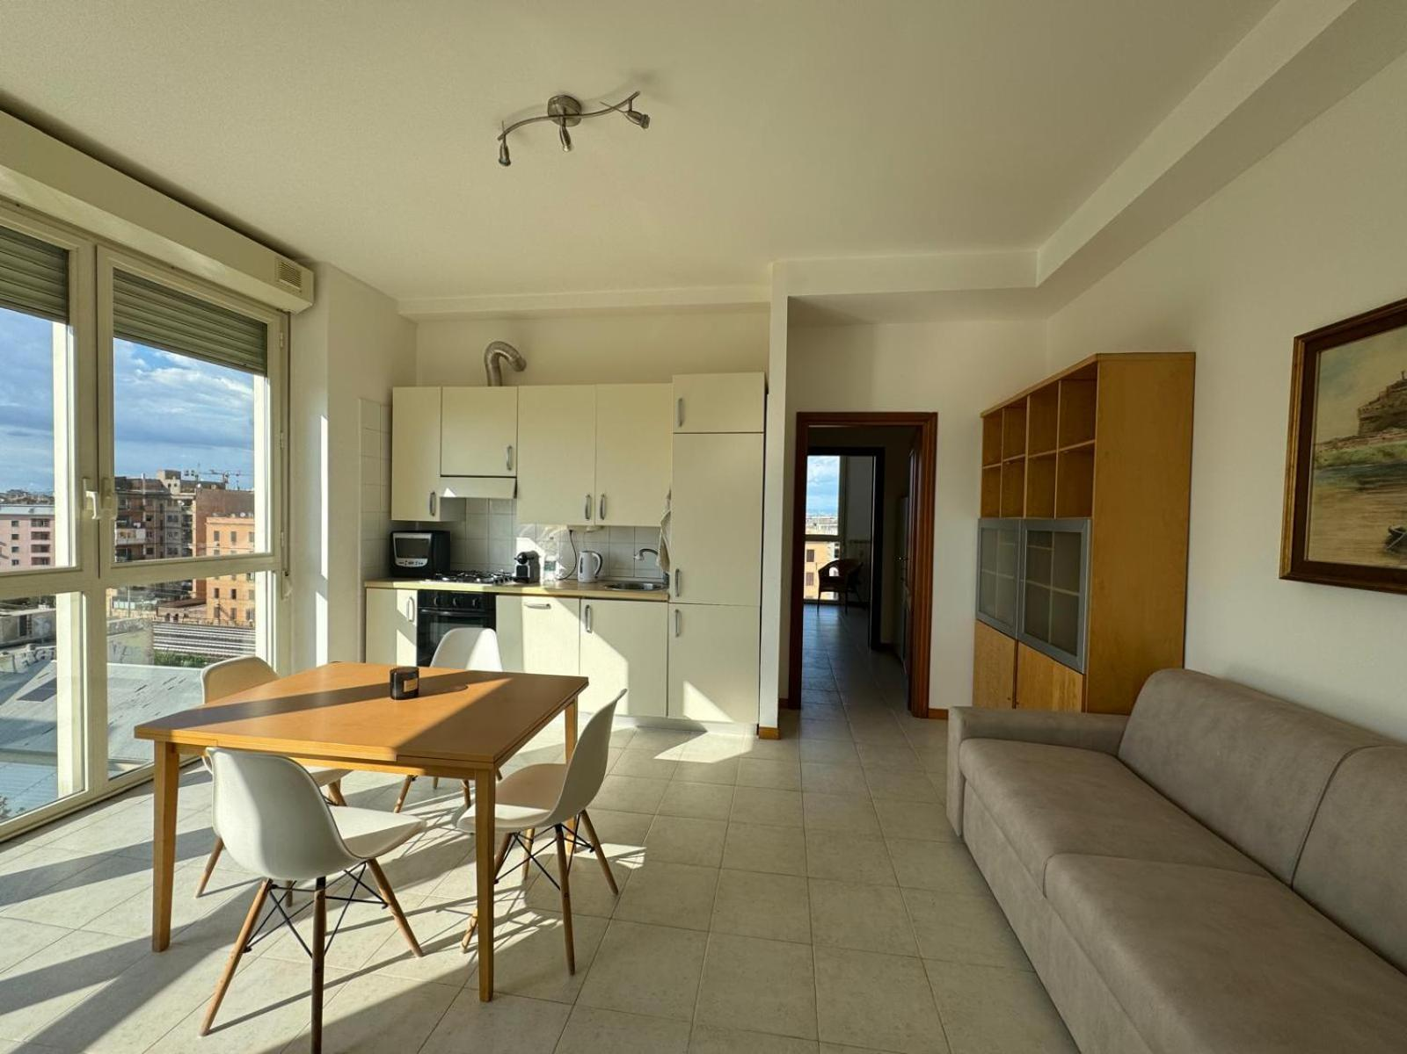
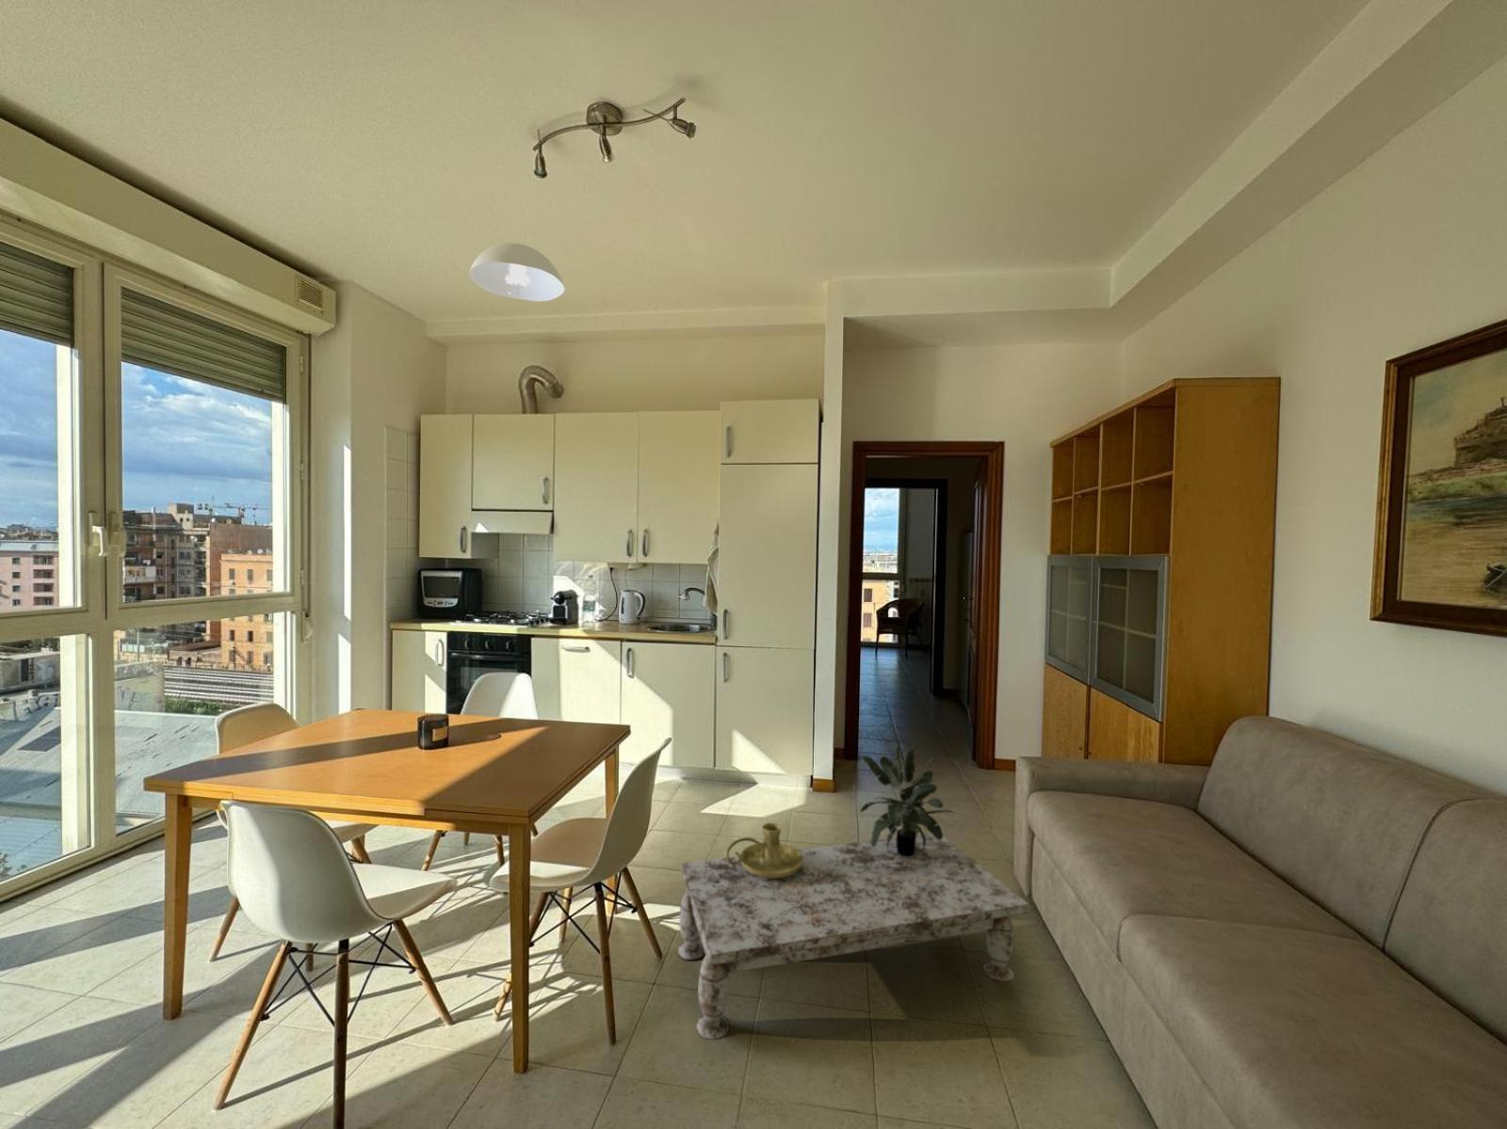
+ potted plant (907, 803)
+ coffee table (842, 921)
+ candle holder (764, 847)
+ ceiling light (519, 270)
